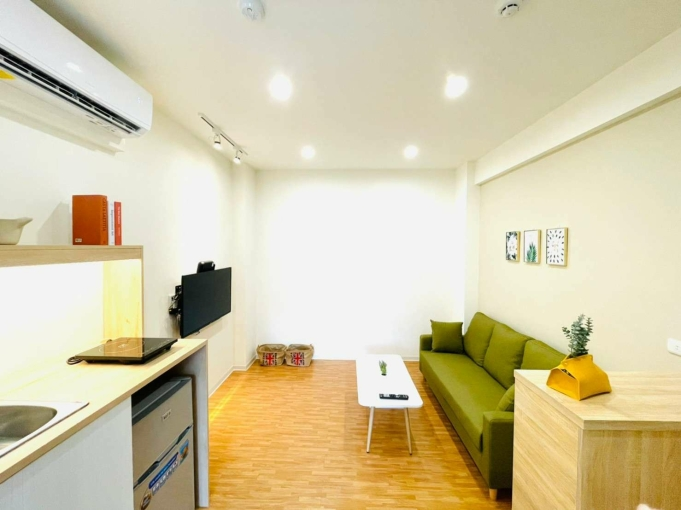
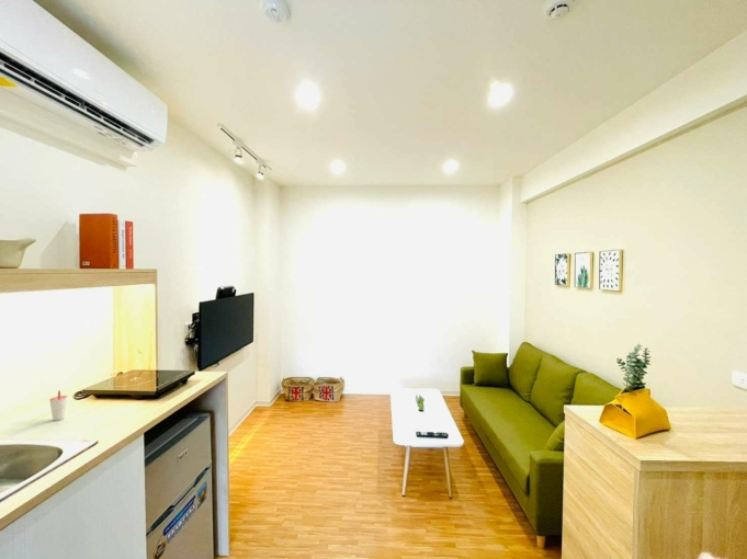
+ cup (58, 404)
